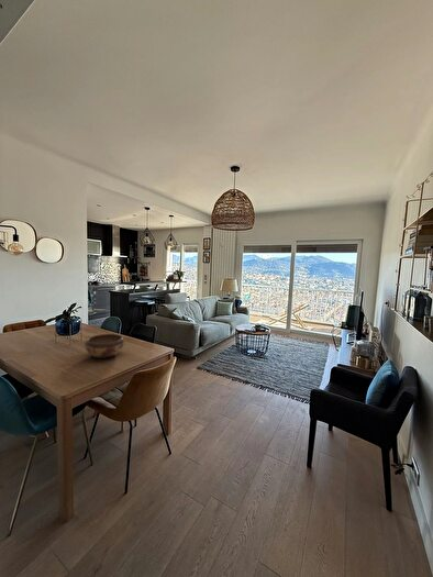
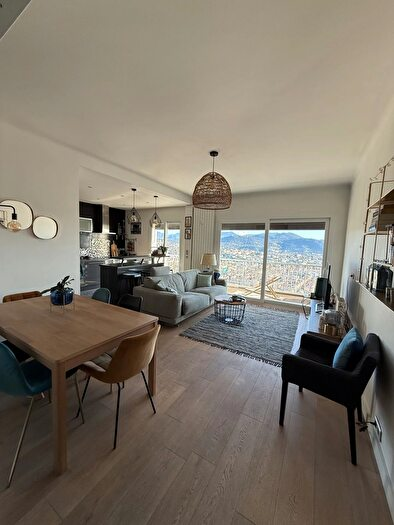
- decorative bowl (104, 346)
